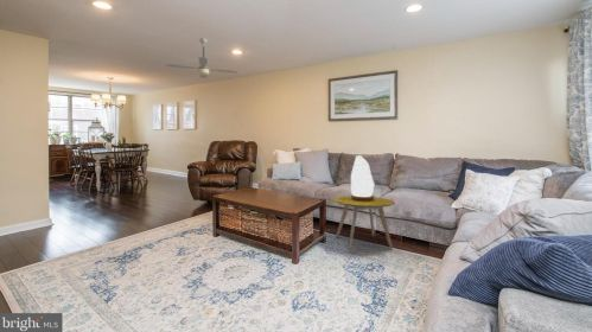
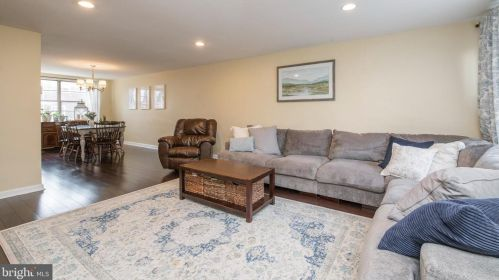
- ceiling fan (203, 57)
- side table (355, 222)
- table lamp (362, 177)
